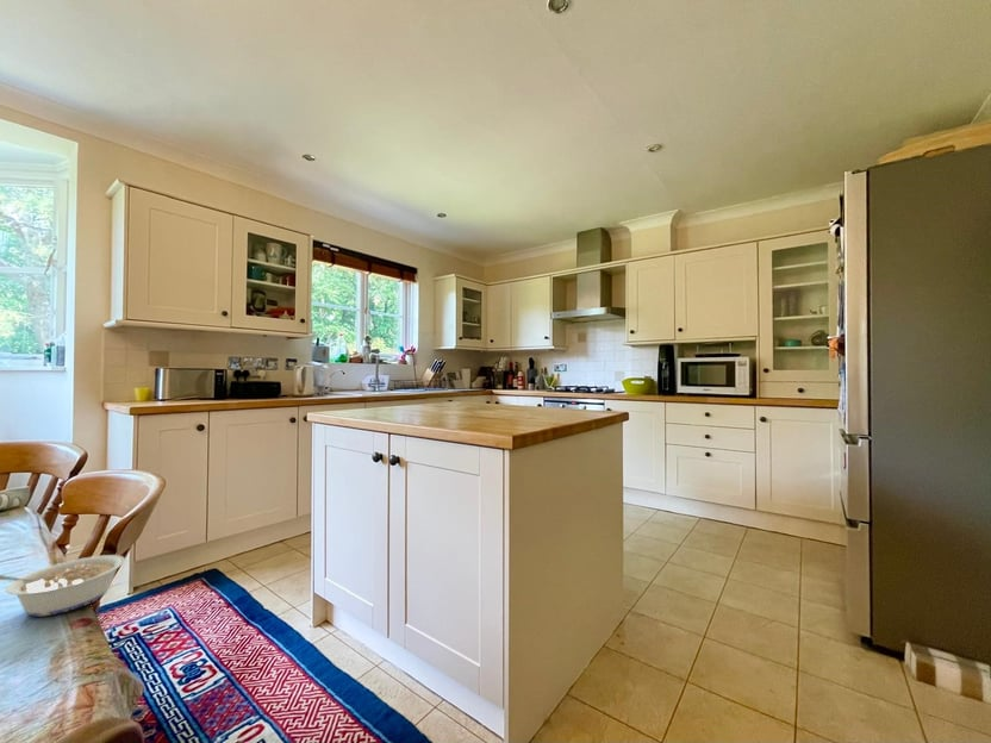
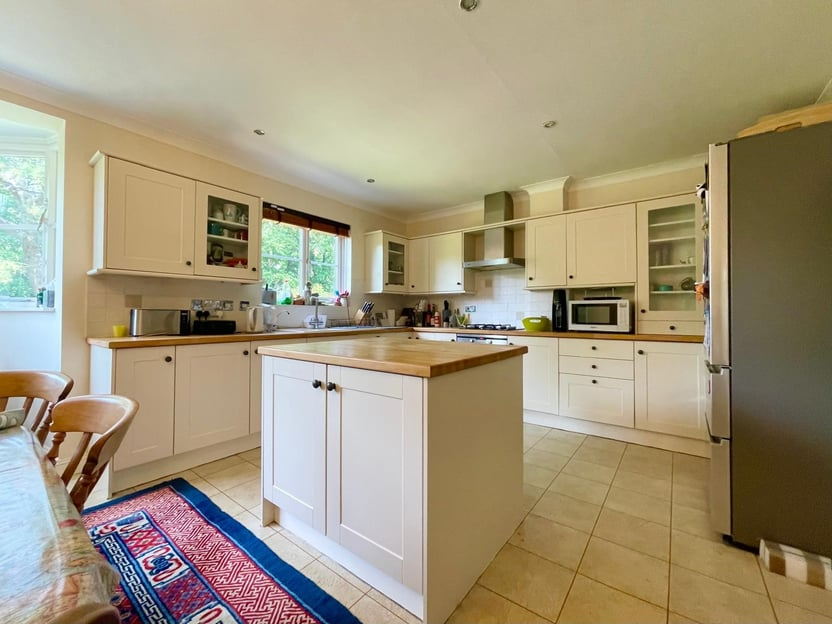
- legume (64, 585)
